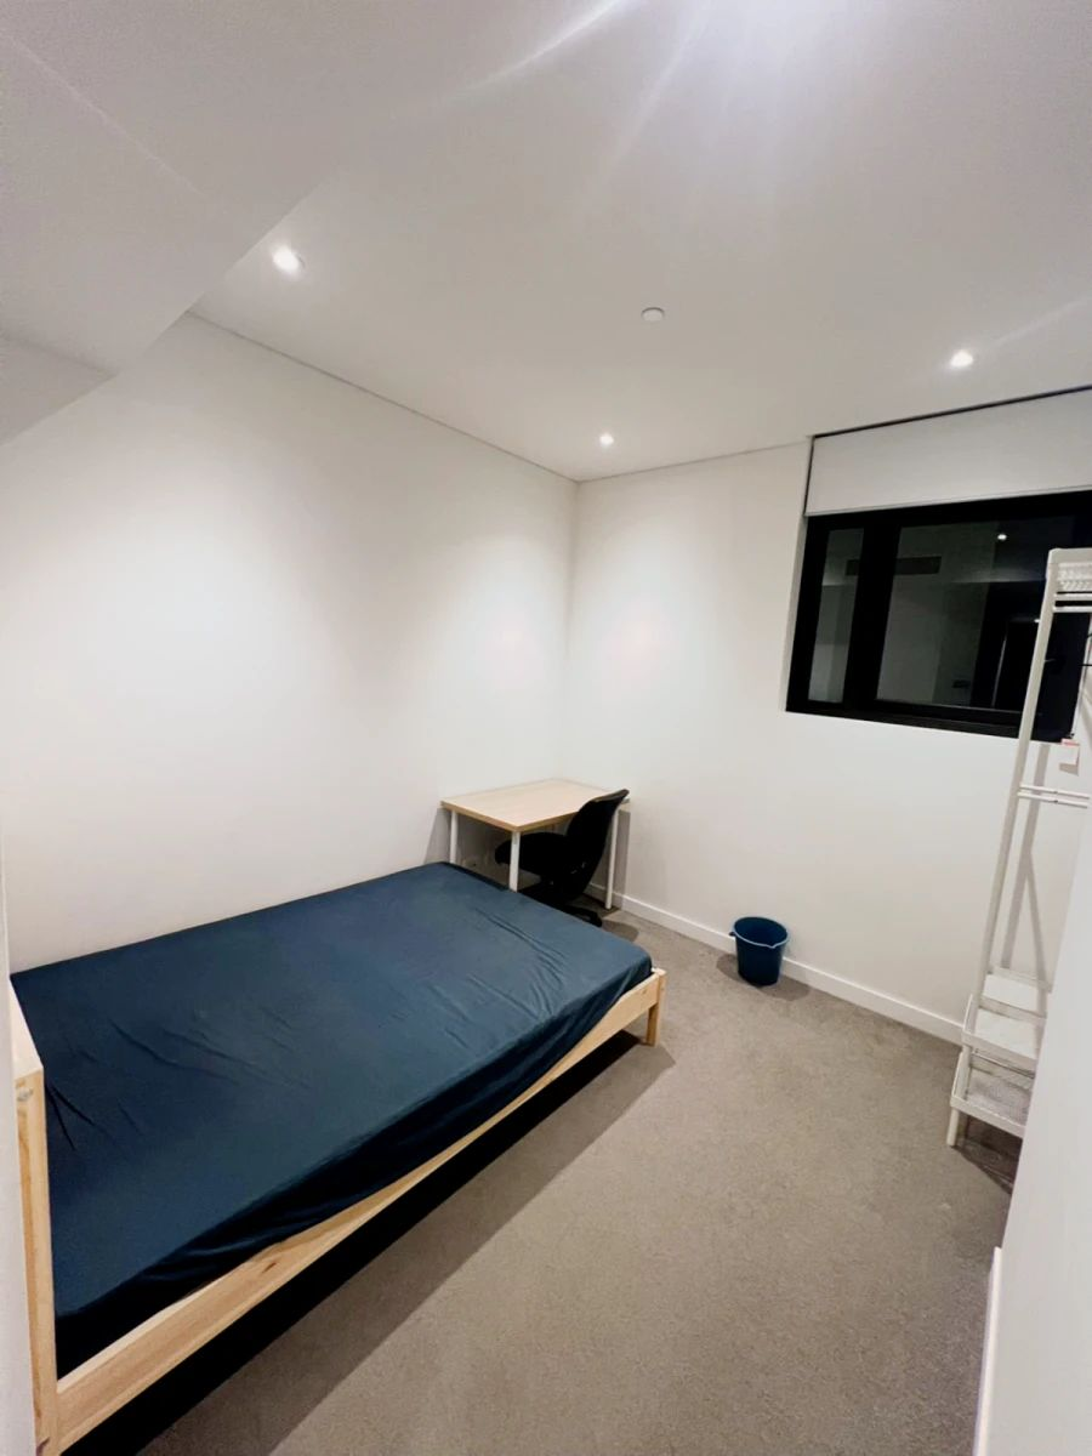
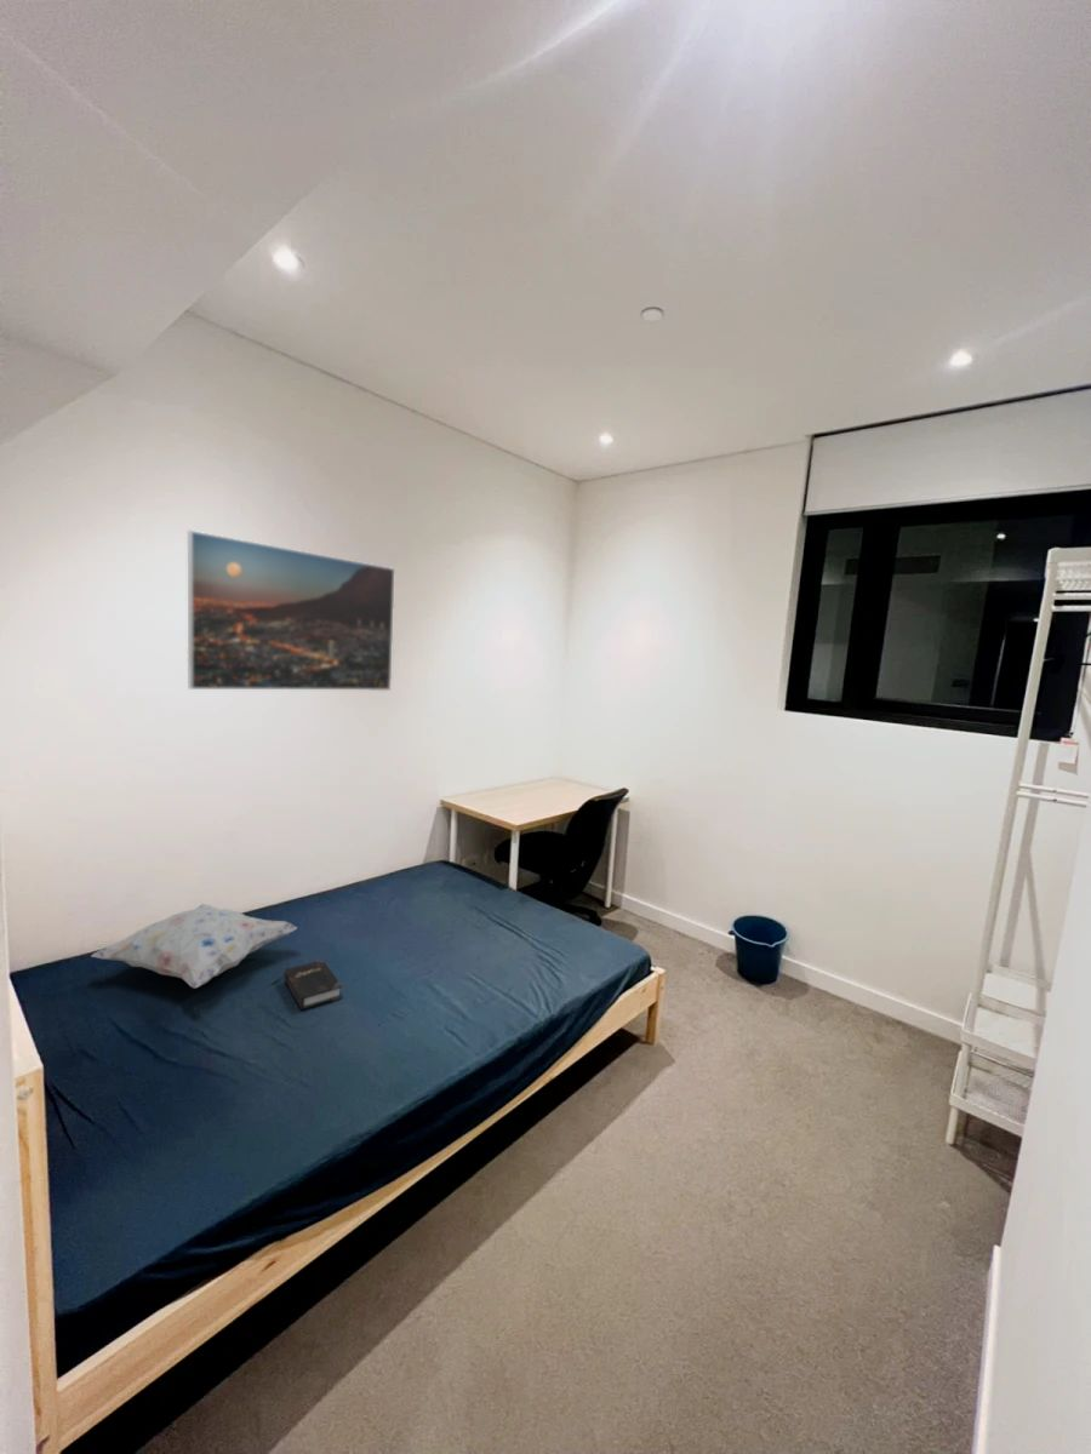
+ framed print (303, 622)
+ decorative pillow (200, 940)
+ hardback book (312, 983)
